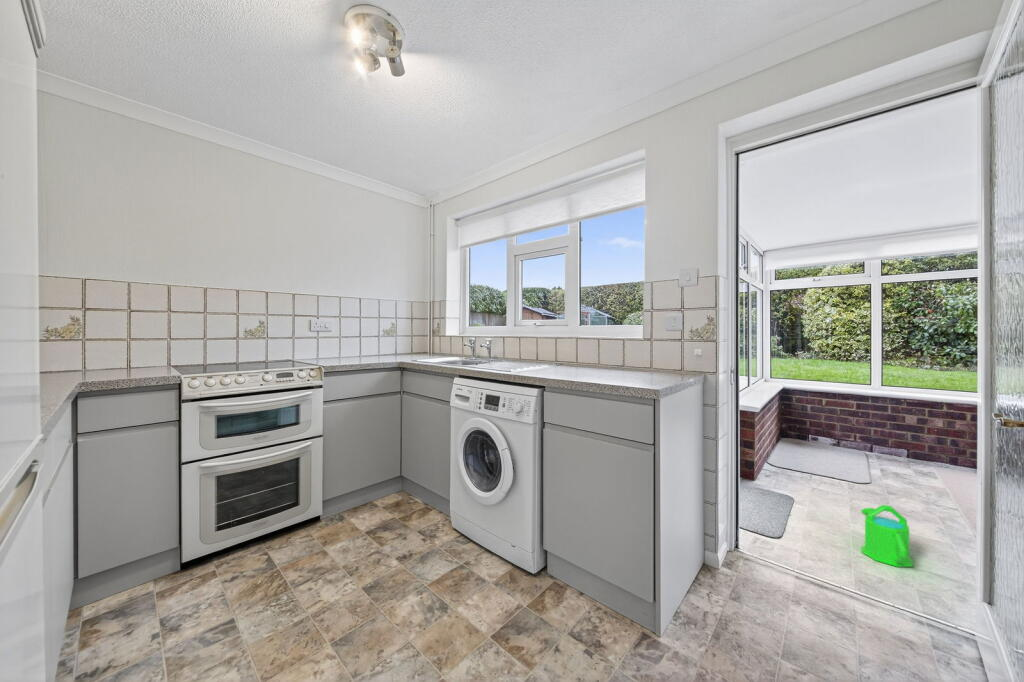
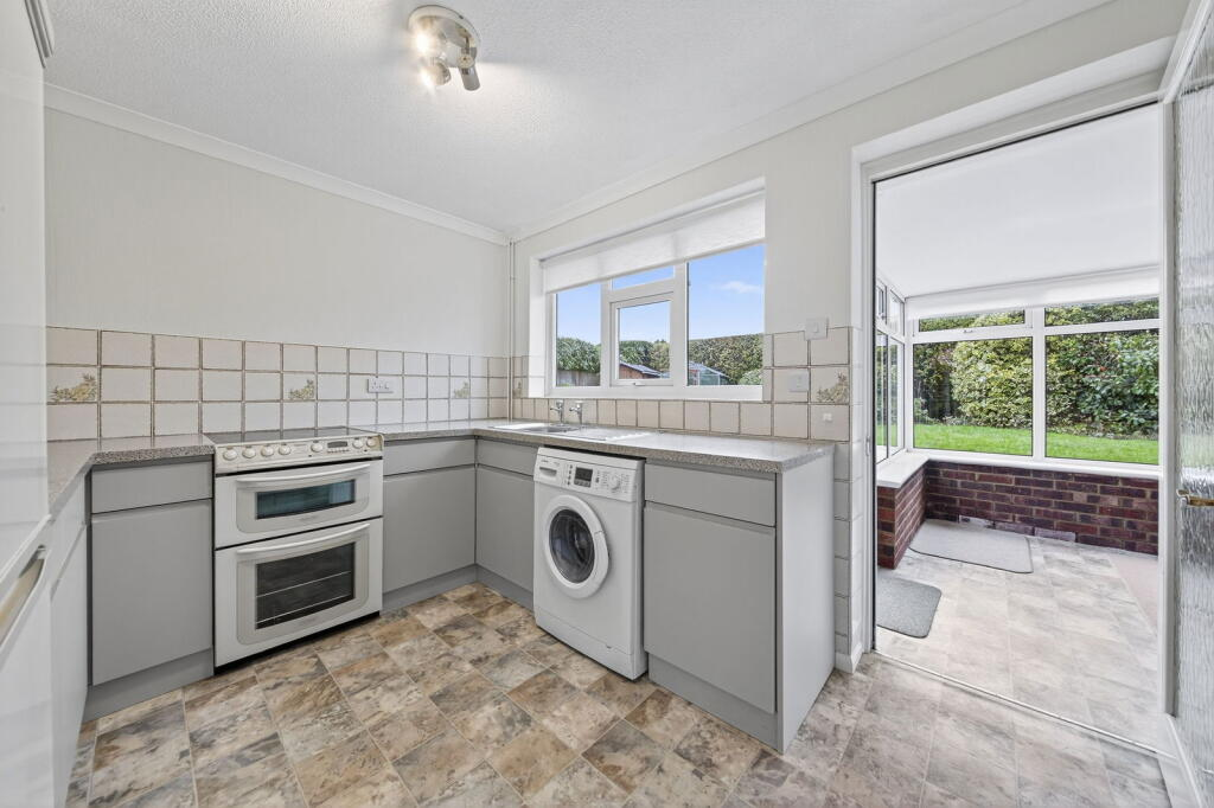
- watering can (884, 529)
